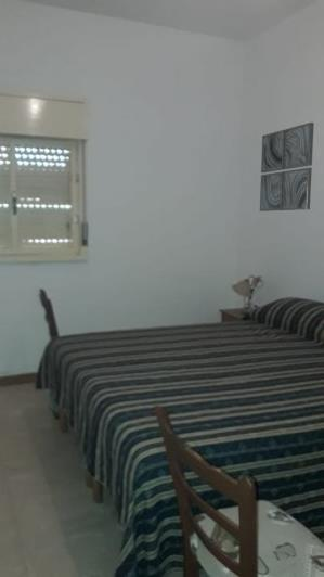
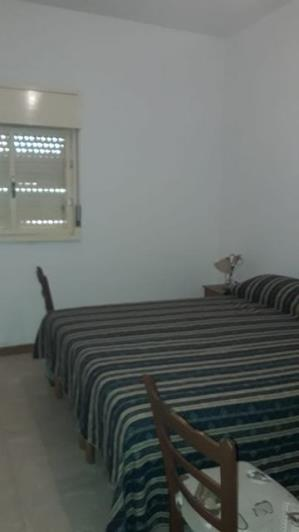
- wall art (284, 171)
